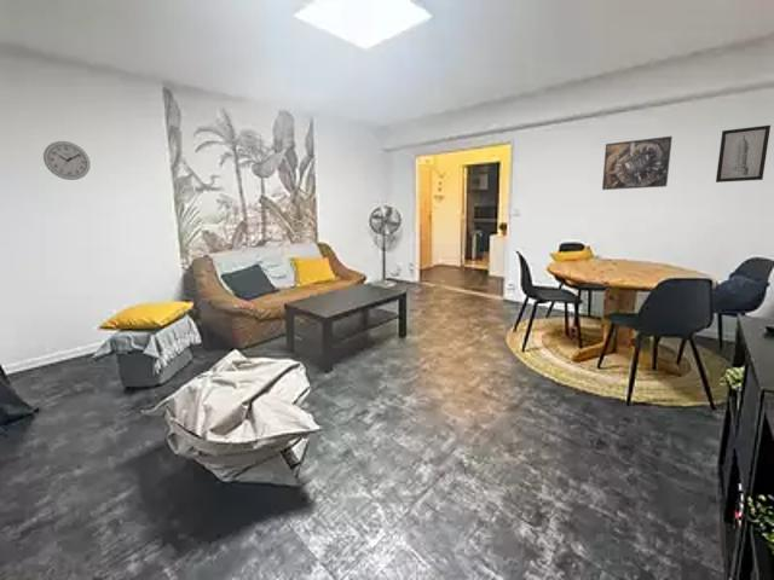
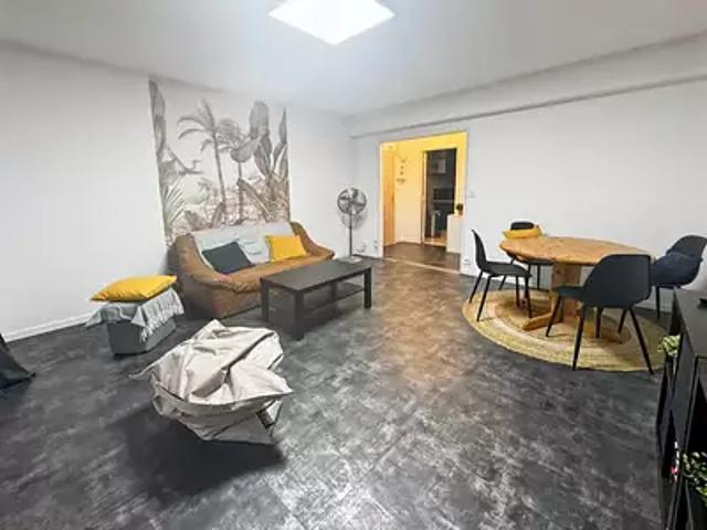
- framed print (635, 164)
- wall art (741, 155)
- wall clock (67, 161)
